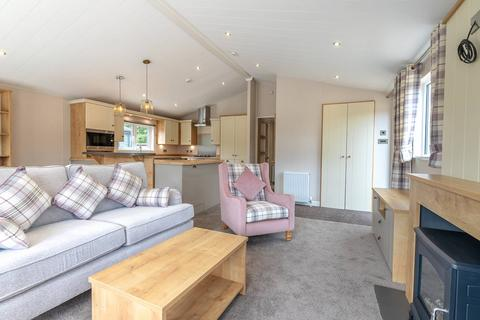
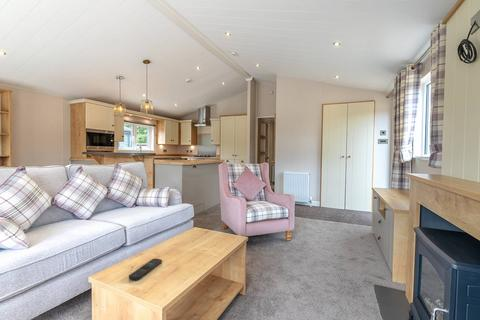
+ remote control (146, 268)
